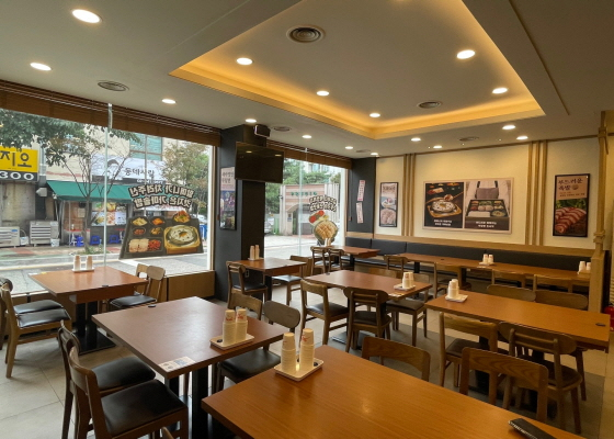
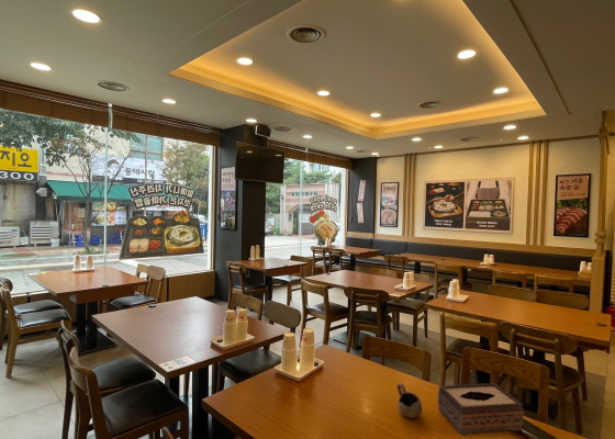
+ tissue box (478, 406)
+ cup (409, 401)
